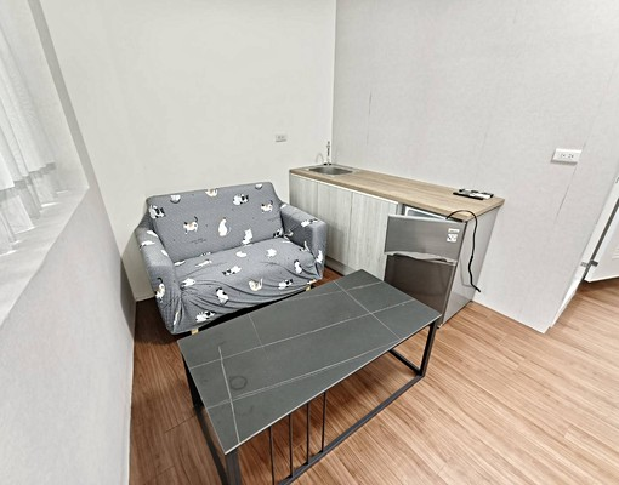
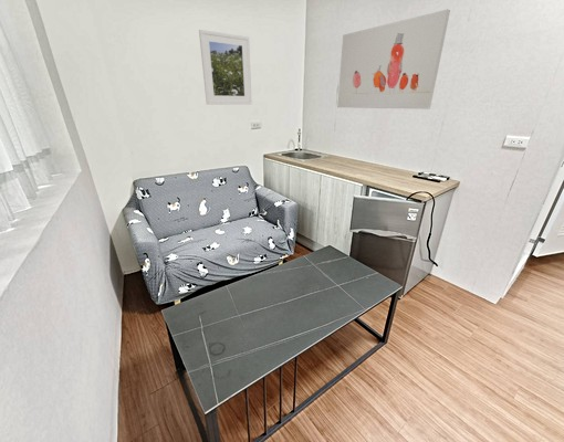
+ wall art (382, 69)
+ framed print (227, 70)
